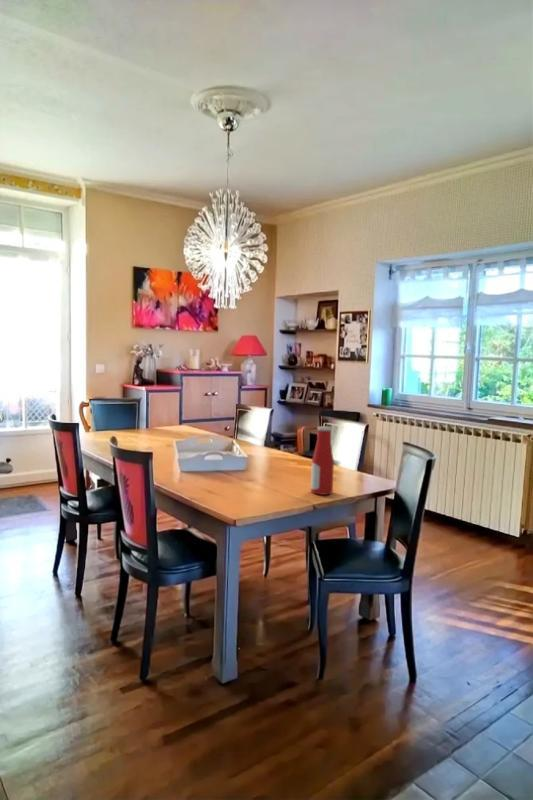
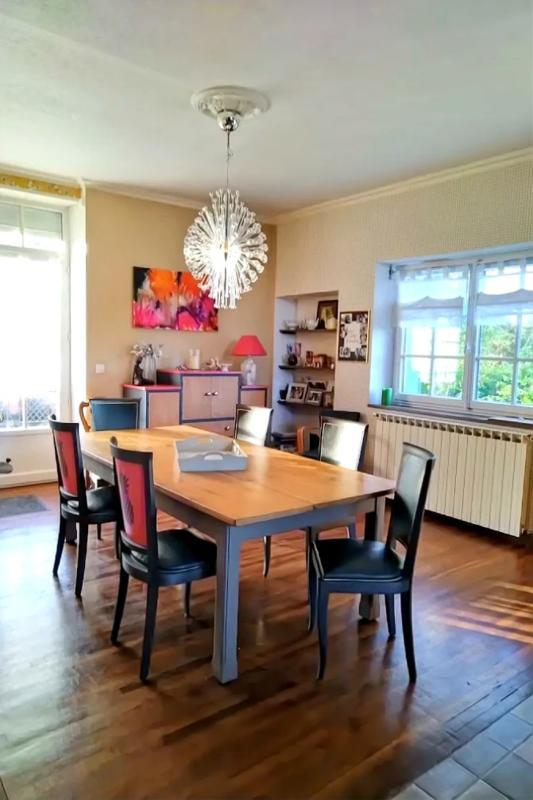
- bottle (322, 459)
